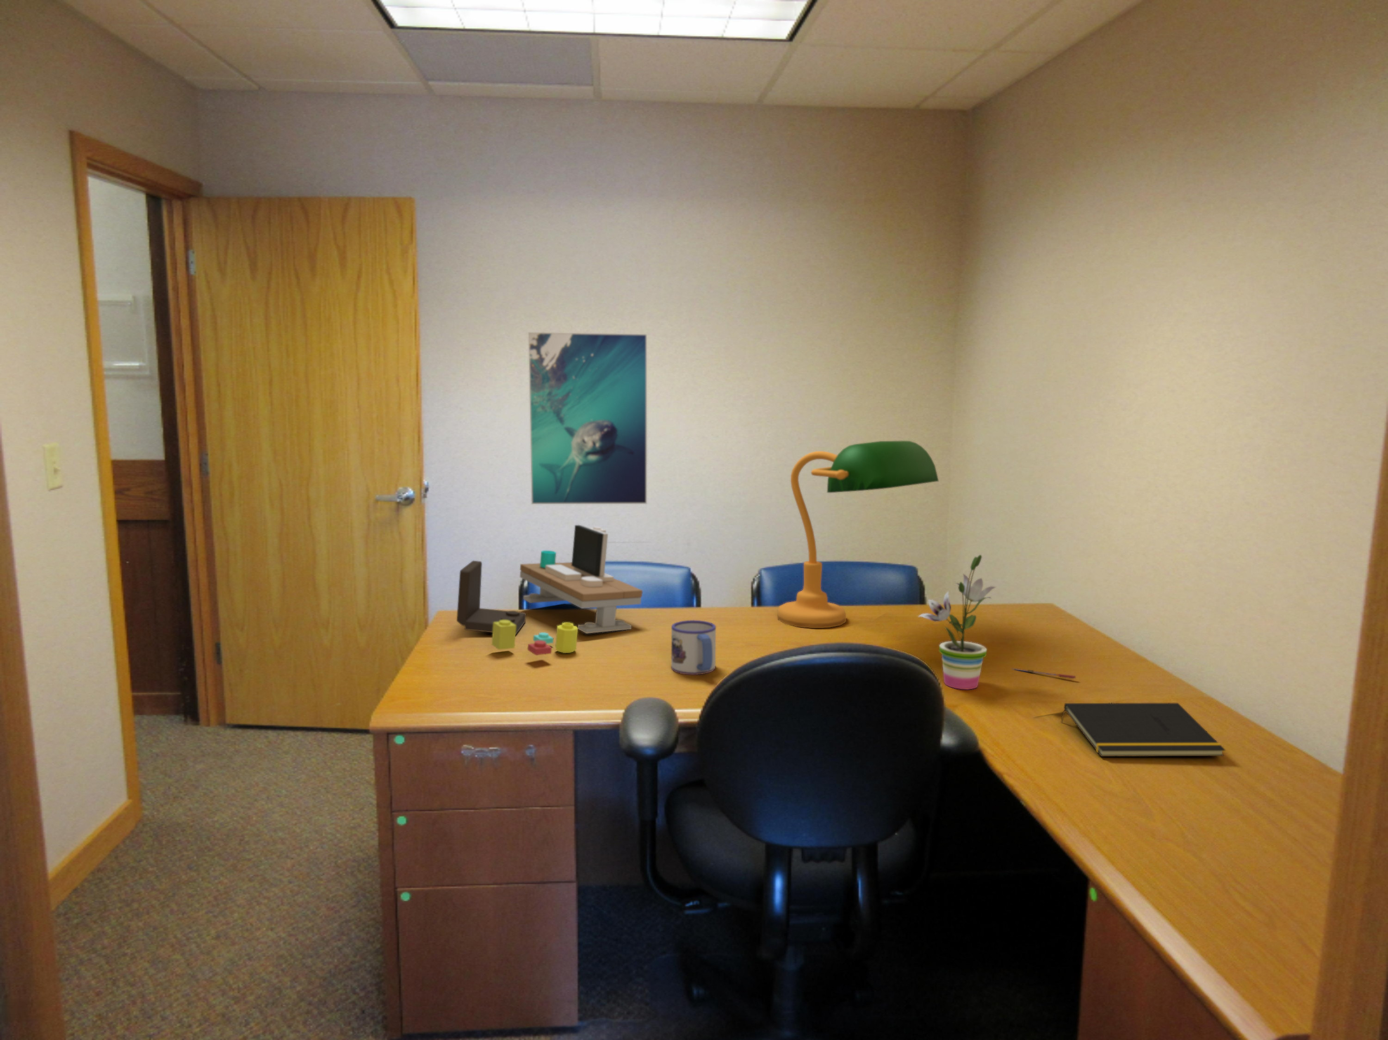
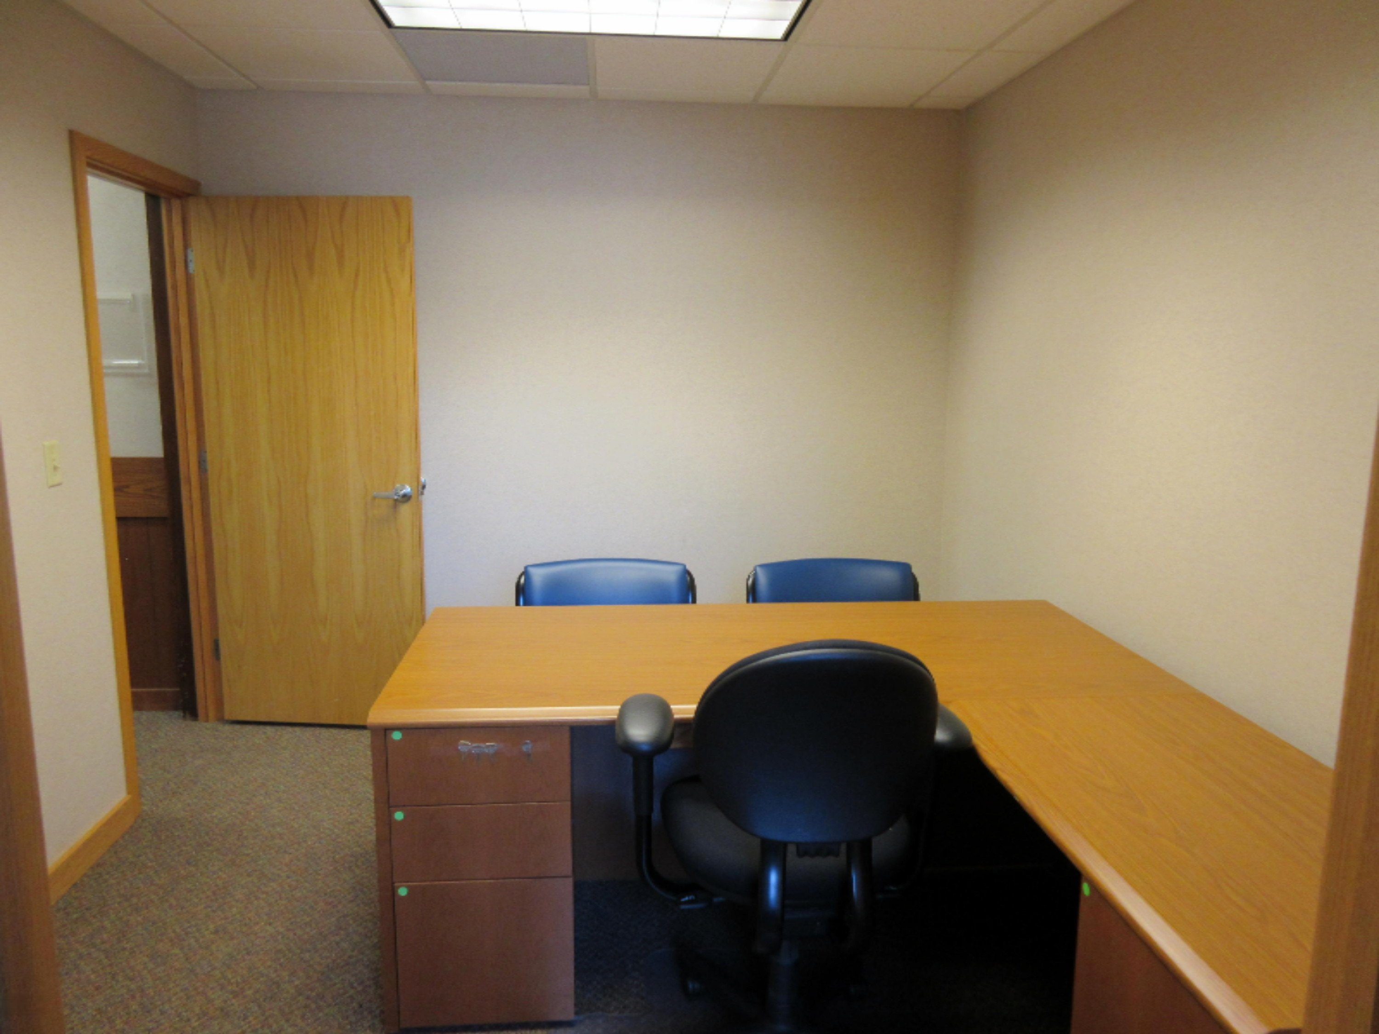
- notepad (1141, 728)
- pen (1043, 673)
- mug (696, 649)
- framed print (588, 419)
- desk organizer (551, 583)
- potted plant (956, 617)
- desk lamp (814, 540)
